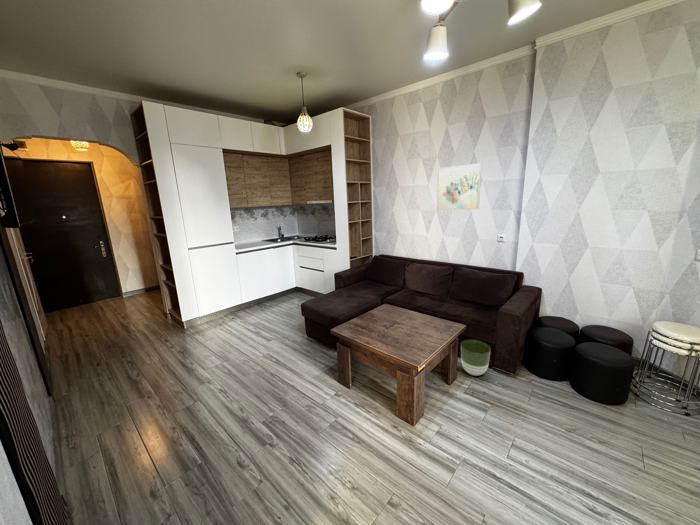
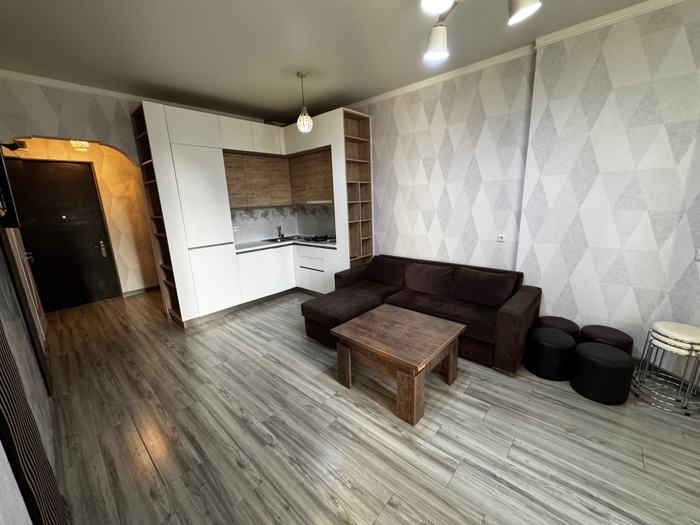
- wall art (457, 188)
- planter (474, 359)
